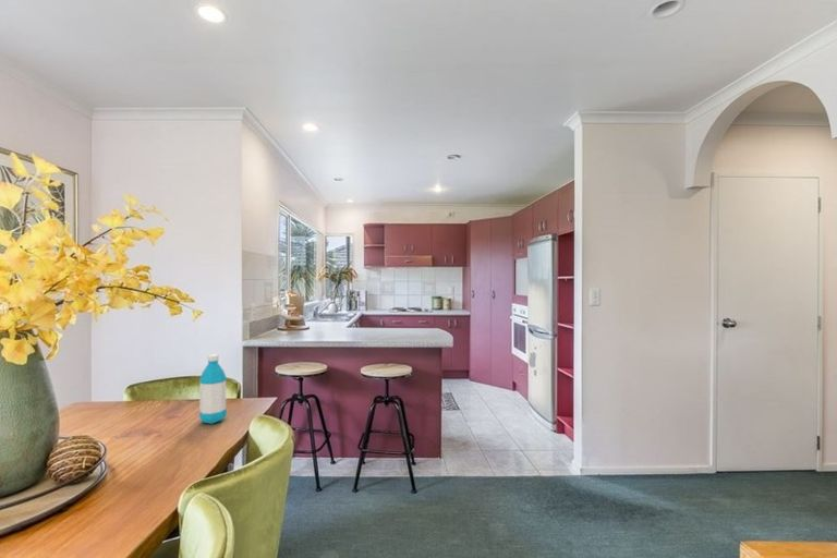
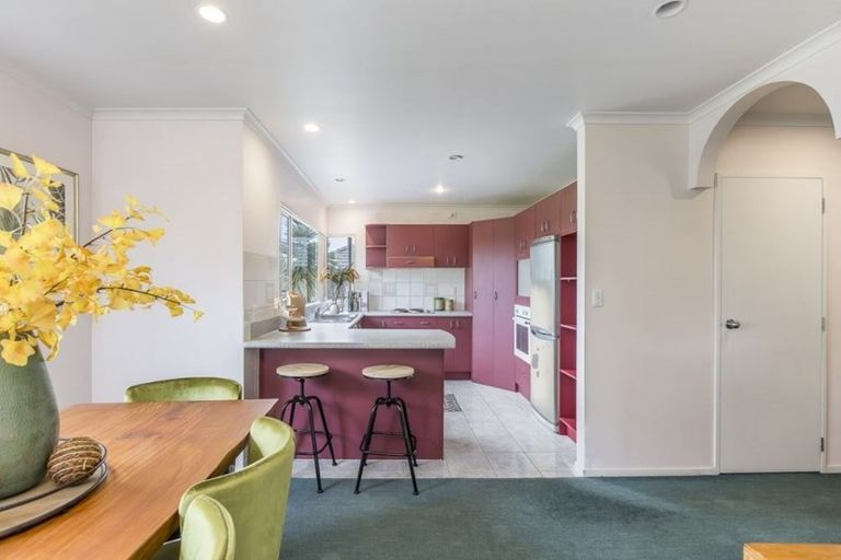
- water bottle (213, 388)
